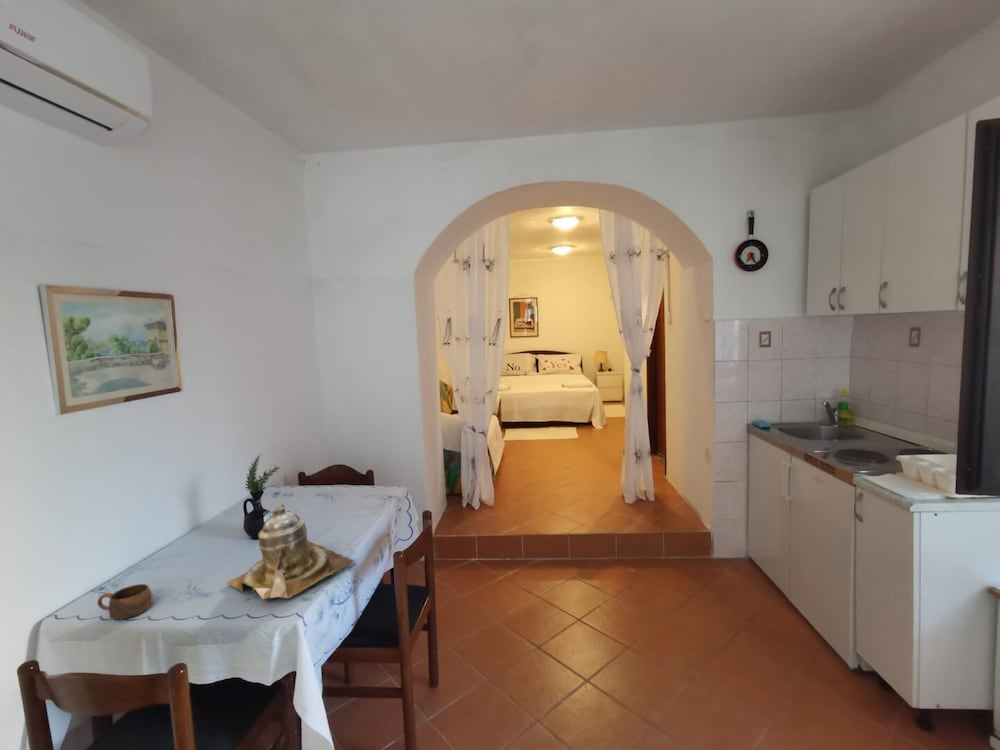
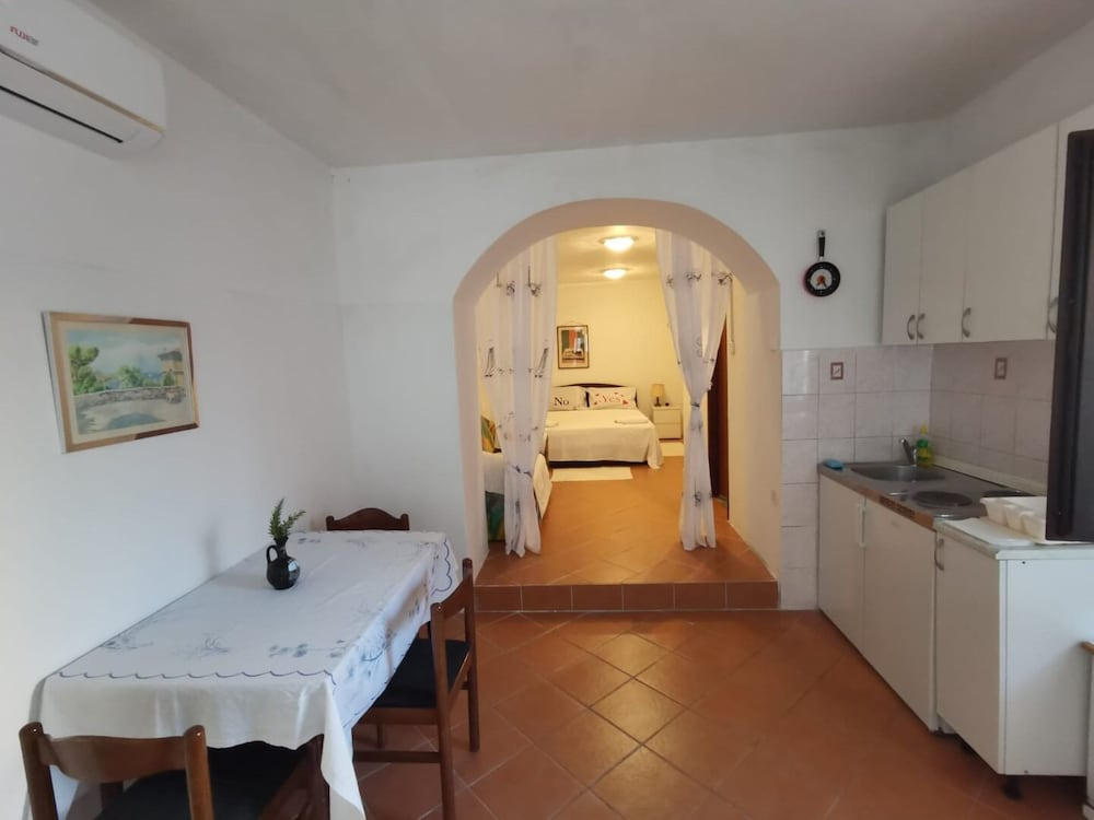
- teapot (288, 539)
- cup (125, 600)
